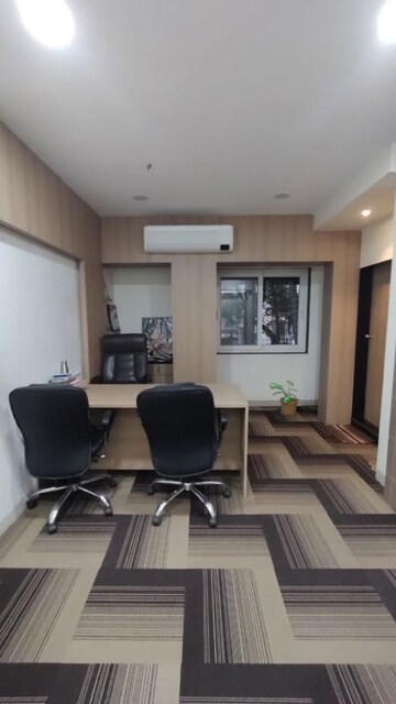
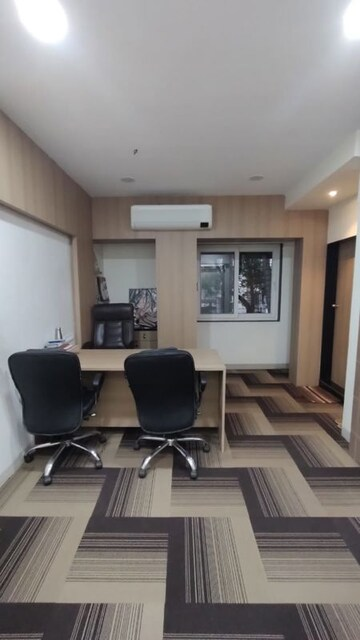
- potted plant (283, 397)
